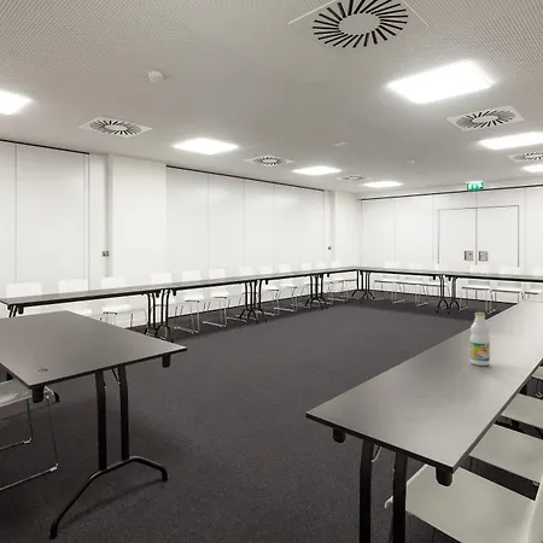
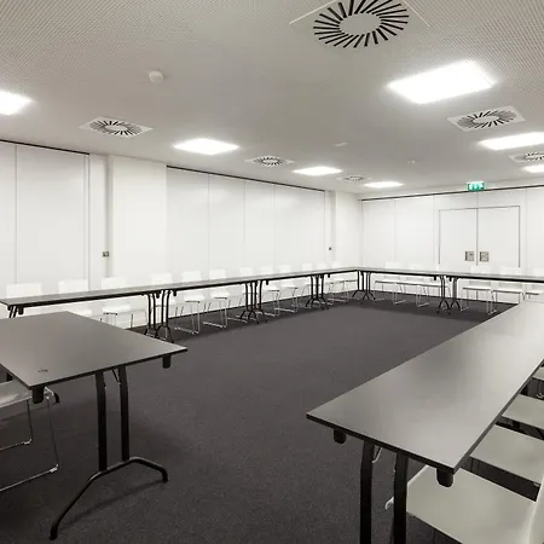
- bottle (479, 338)
